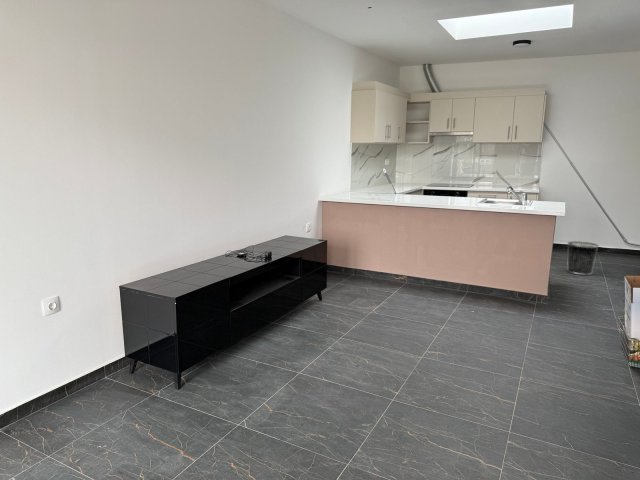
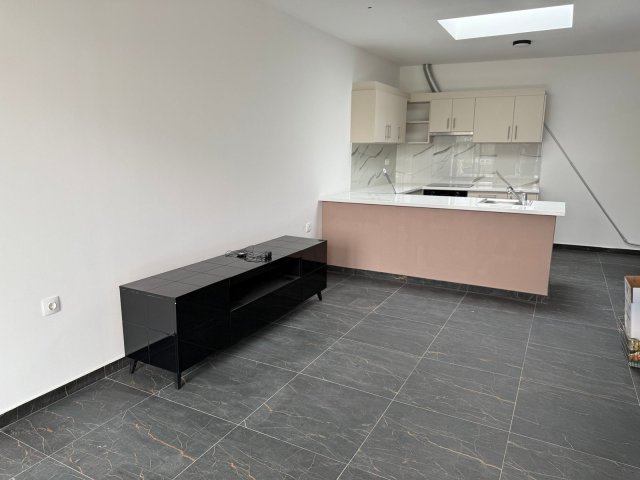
- waste bin (581, 258)
